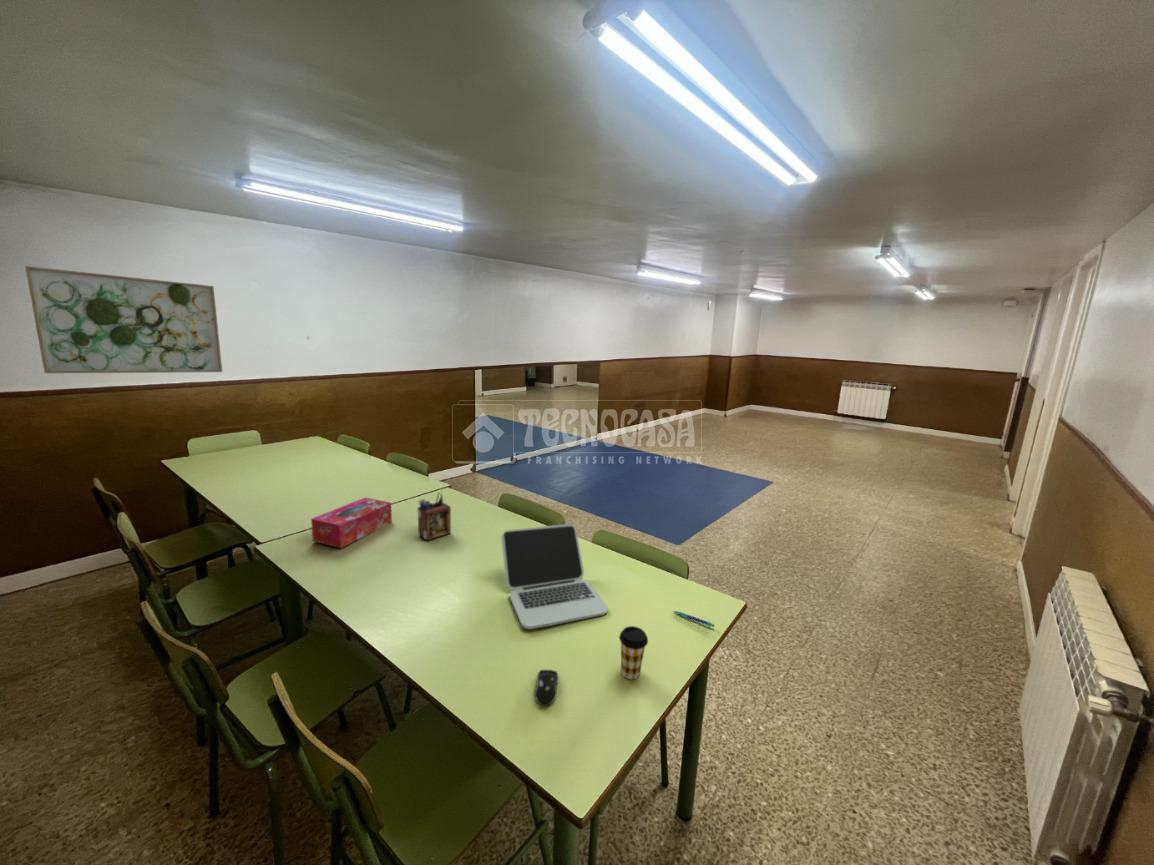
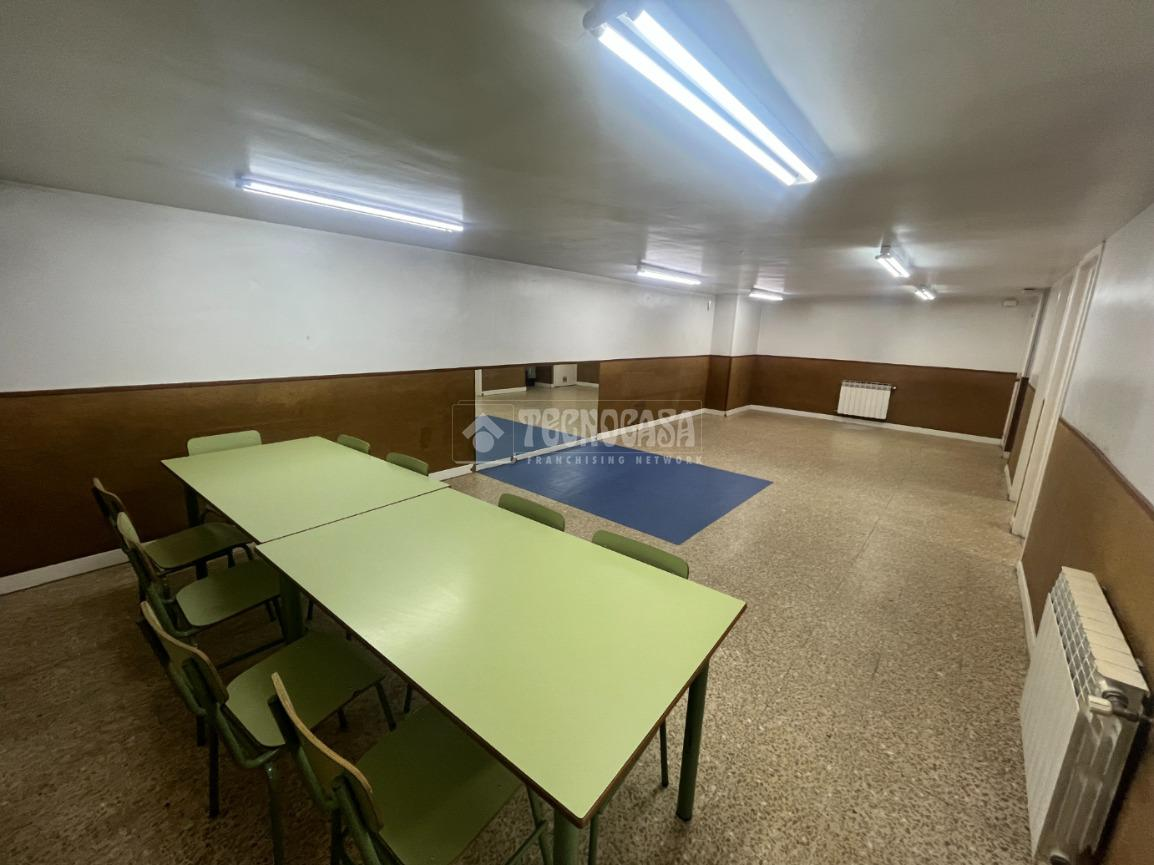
- desk organizer (434, 515)
- wall art (136, 325)
- pen (692, 617)
- laptop (552, 570)
- coffee cup (632, 653)
- computer mouse (546, 682)
- tissue box (353, 520)
